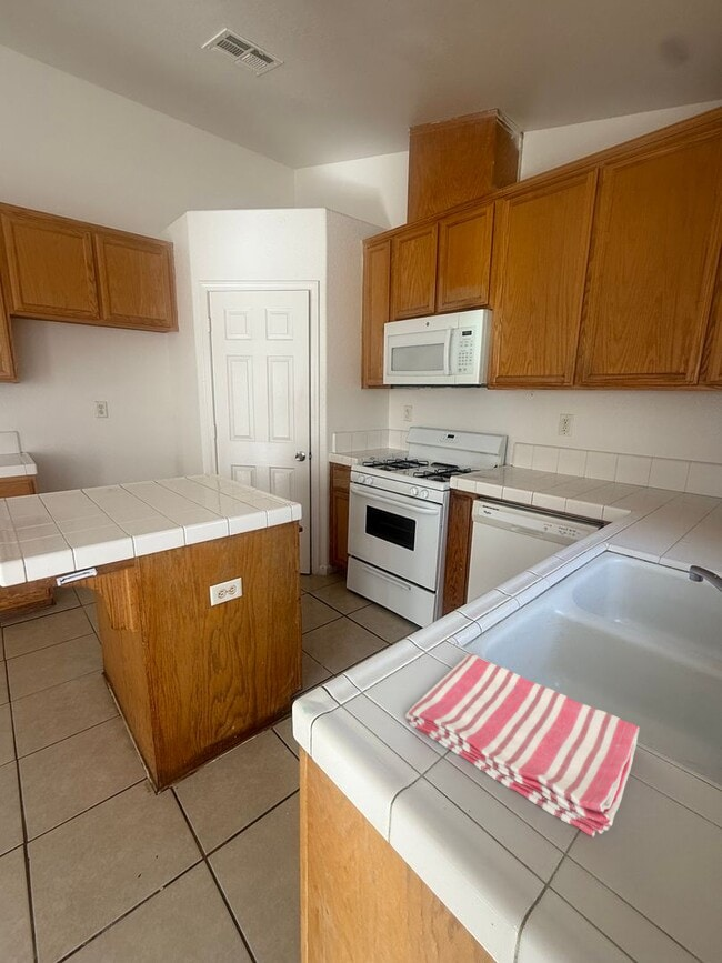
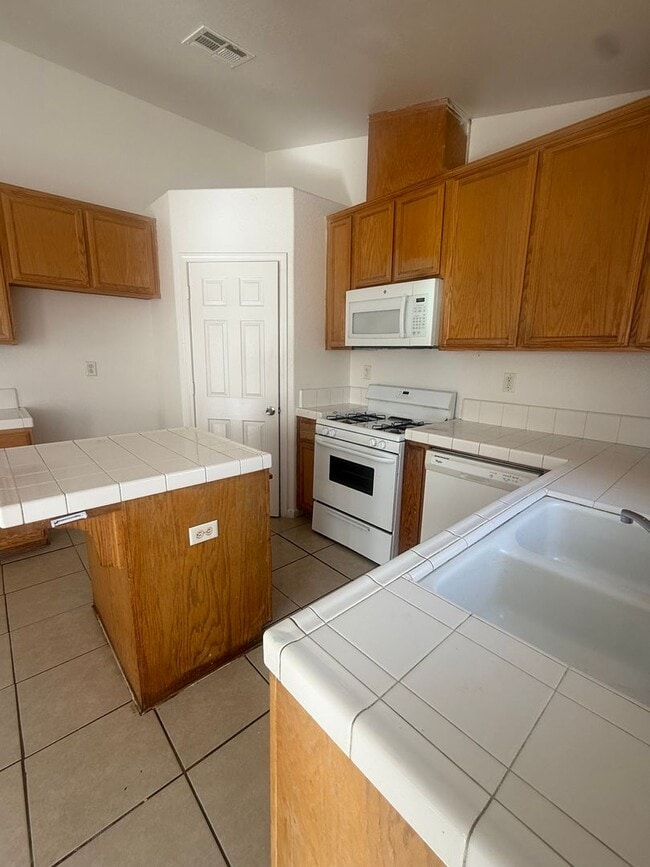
- dish towel (520, 720)
